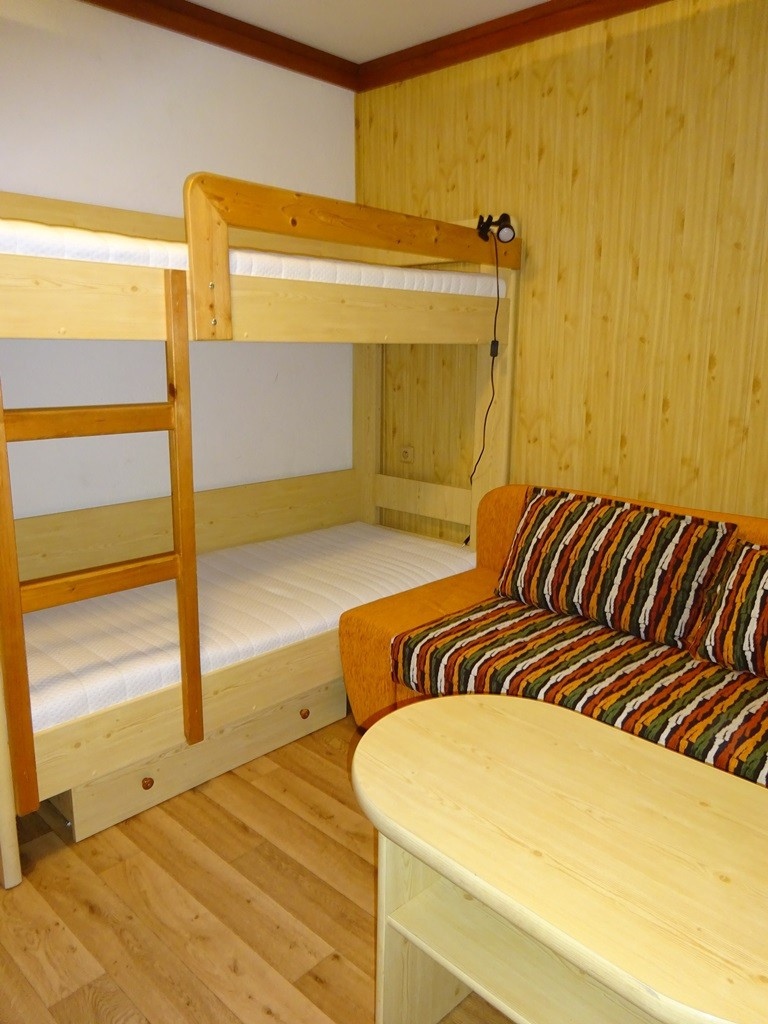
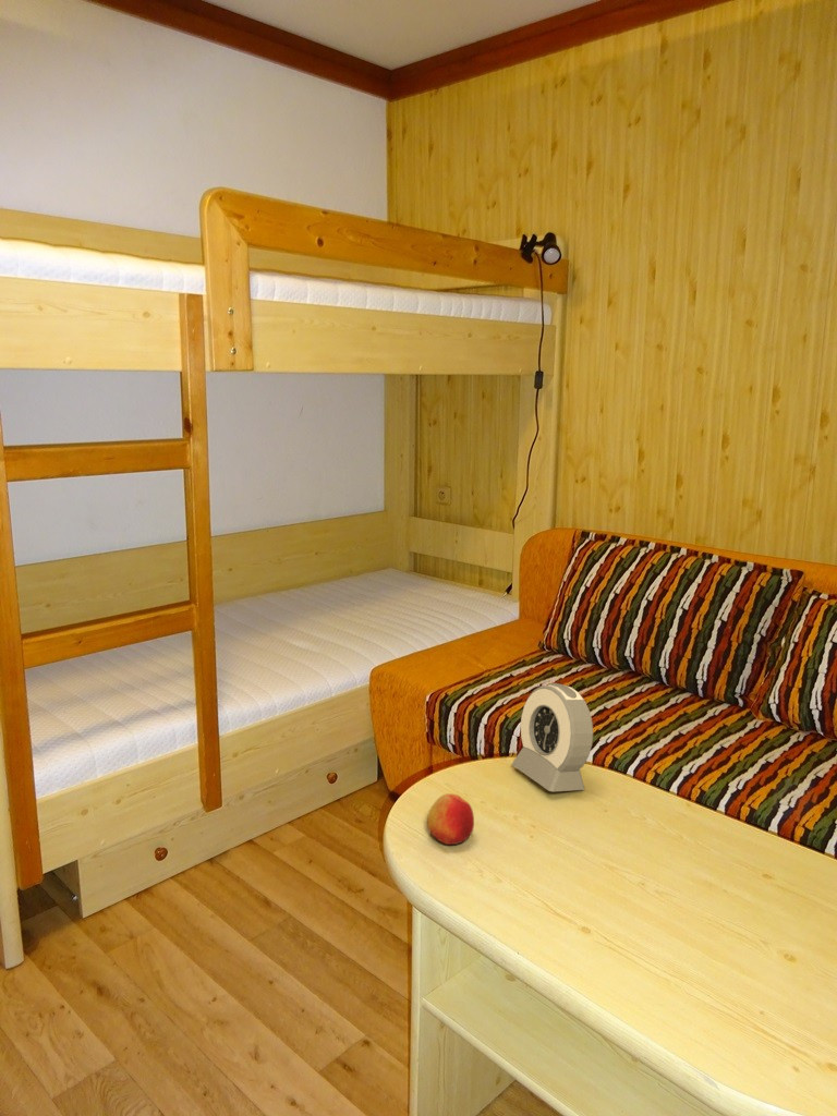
+ apple (450, 816)
+ alarm clock (551, 733)
